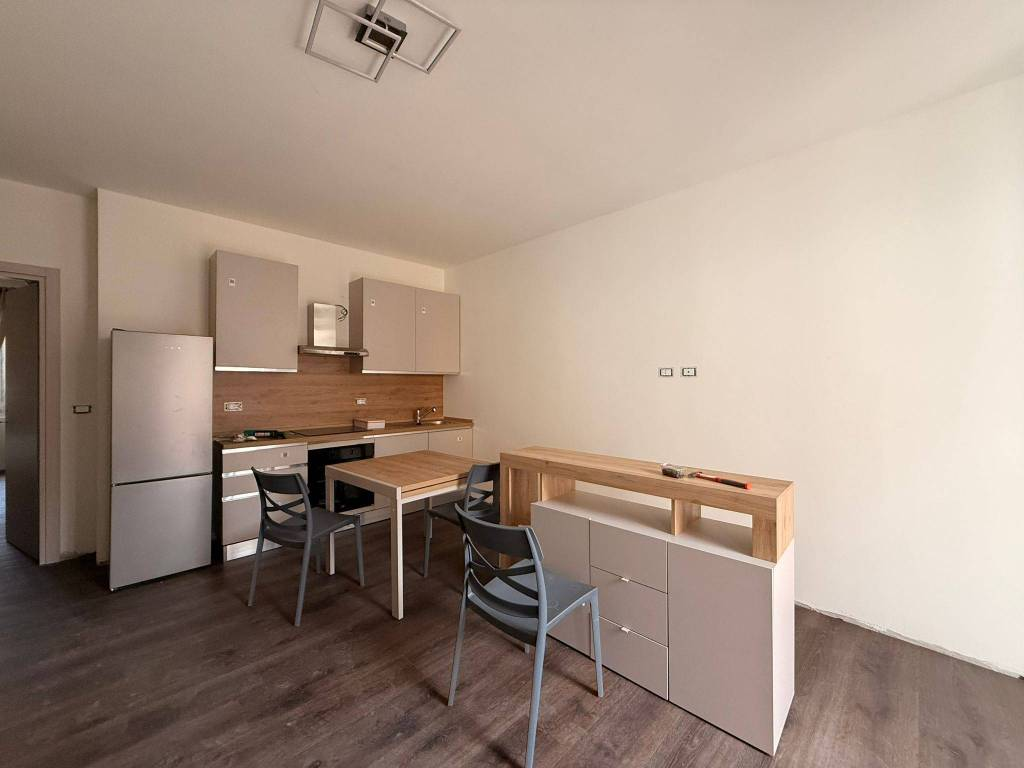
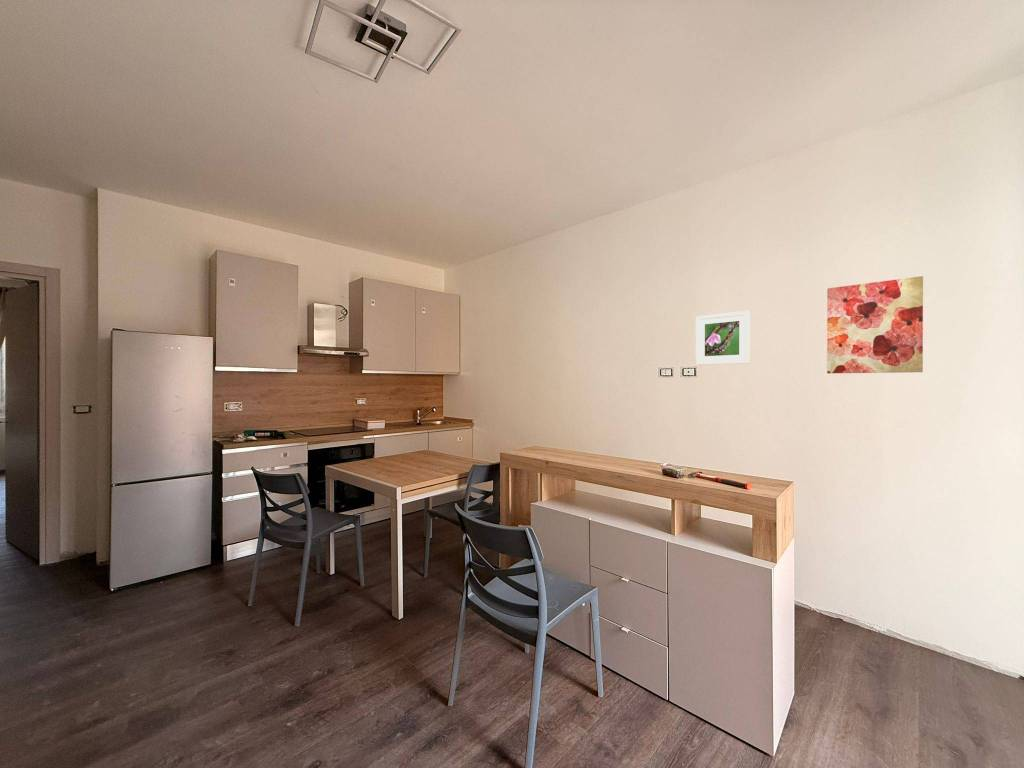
+ wall art (872, 327)
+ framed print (721, 339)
